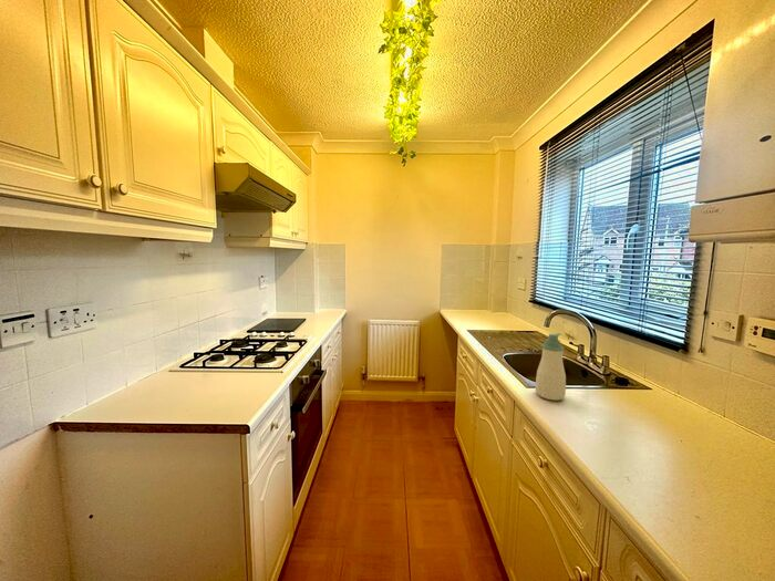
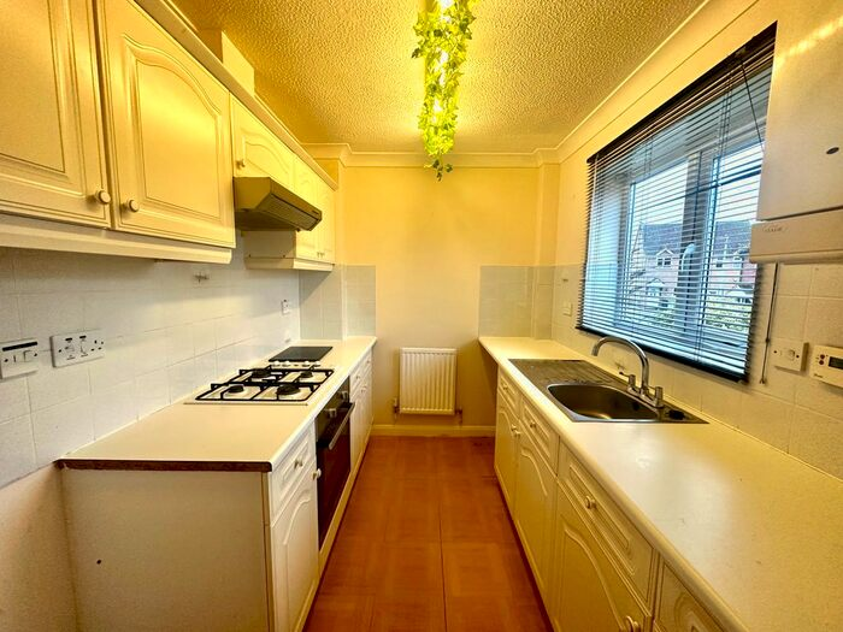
- soap bottle (551, 365)
